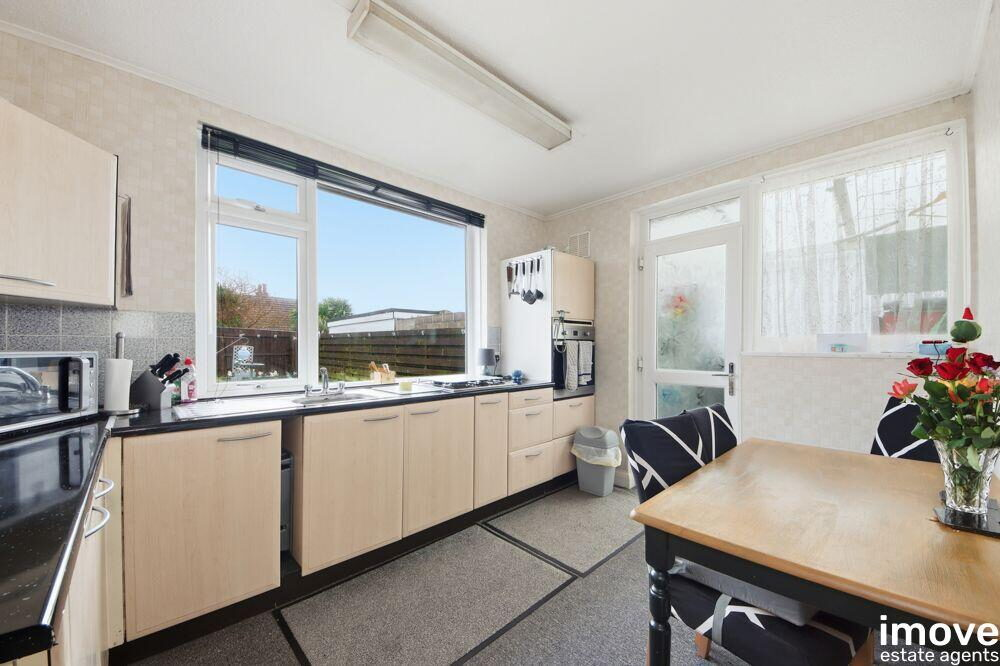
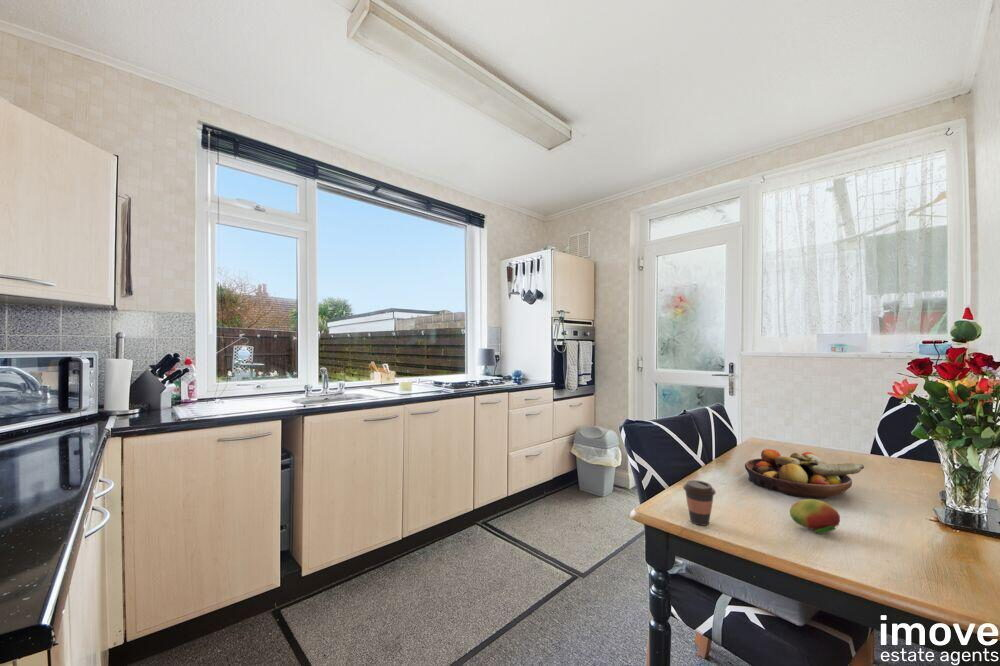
+ coffee cup (699, 503)
+ fruit bowl (796, 467)
+ fruit (814, 514)
